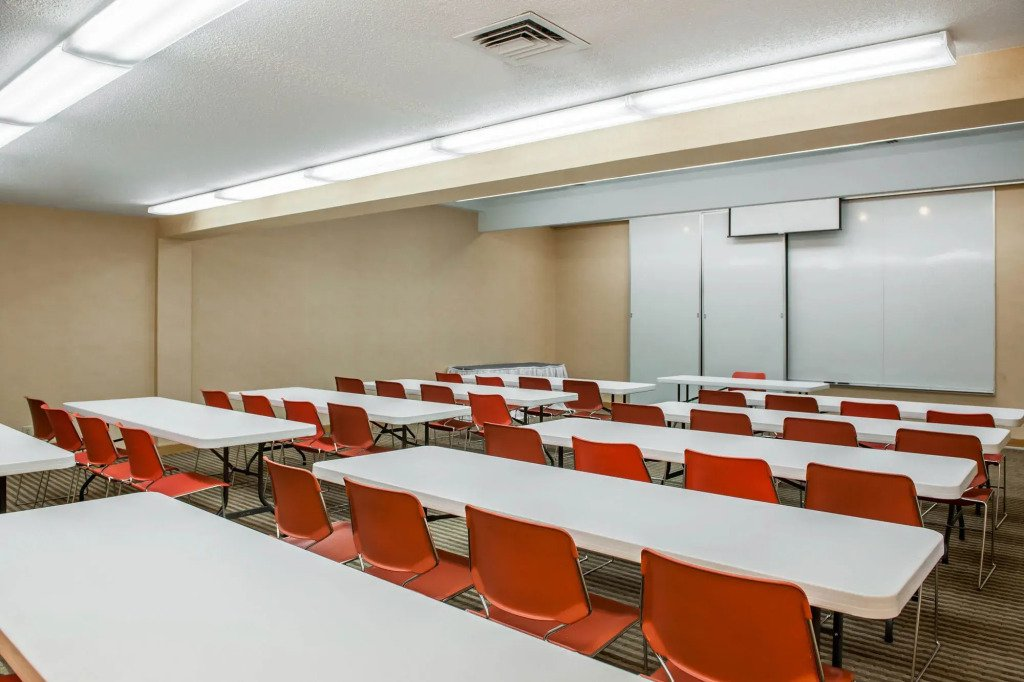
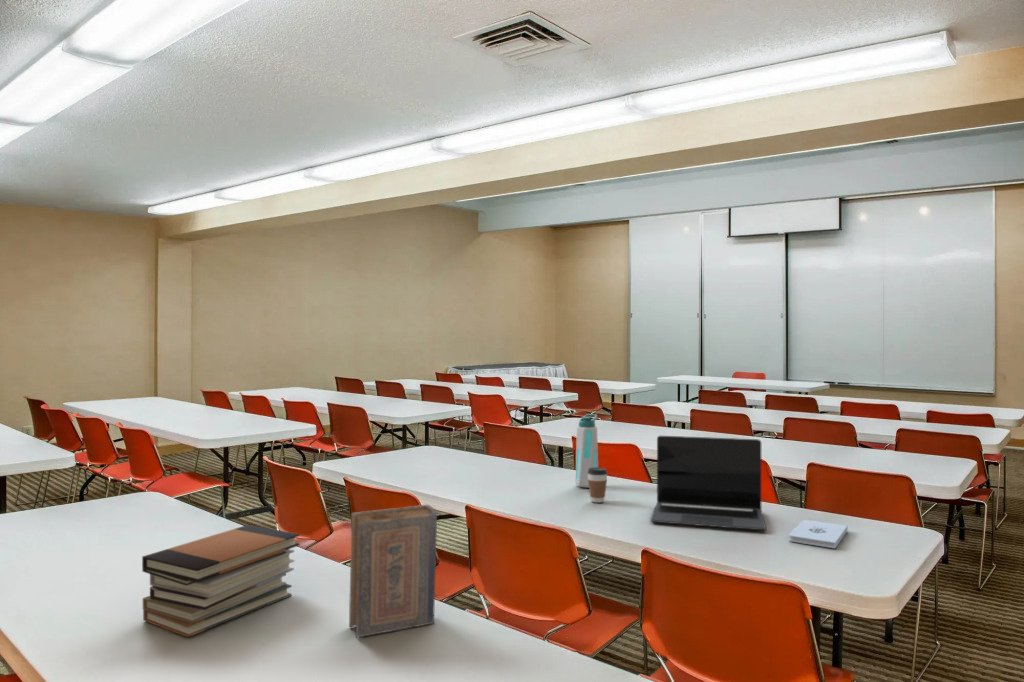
+ laptop (707, 480)
+ water bottle (587, 450)
+ book stack (224, 575)
+ book (394, 566)
+ coffee cup (597, 484)
+ notepad (818, 533)
